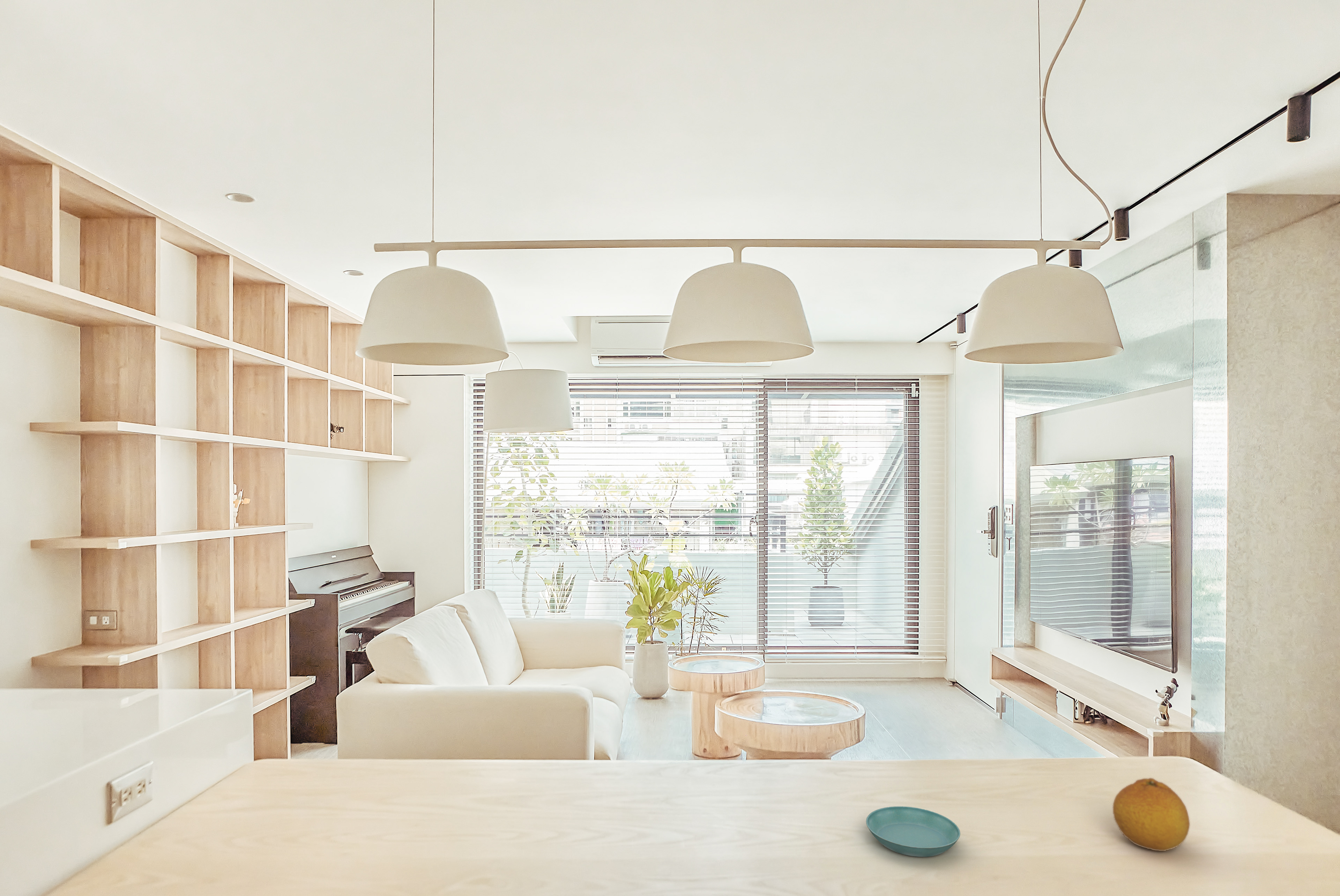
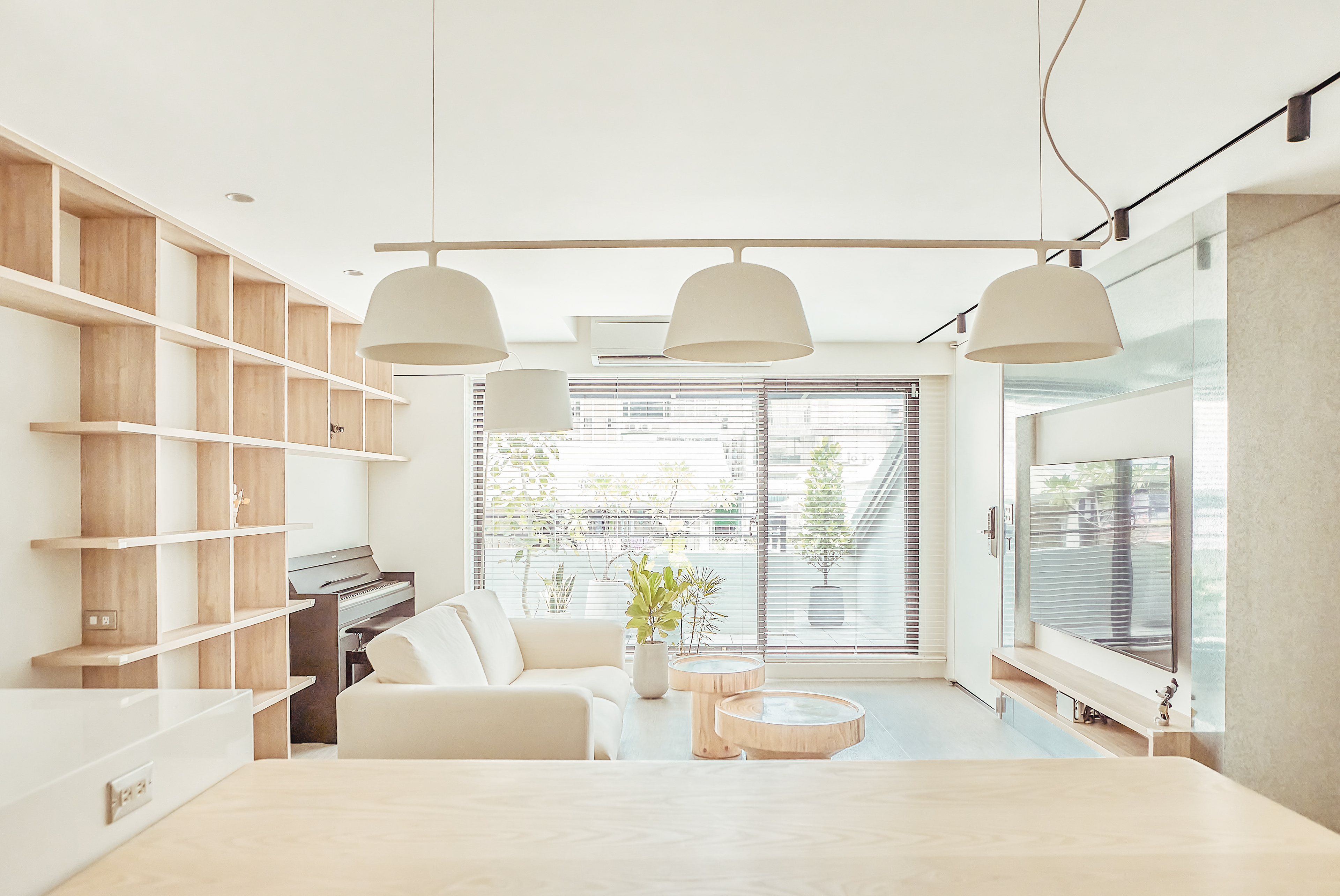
- saucer (912, 834)
- fruit (1151, 811)
